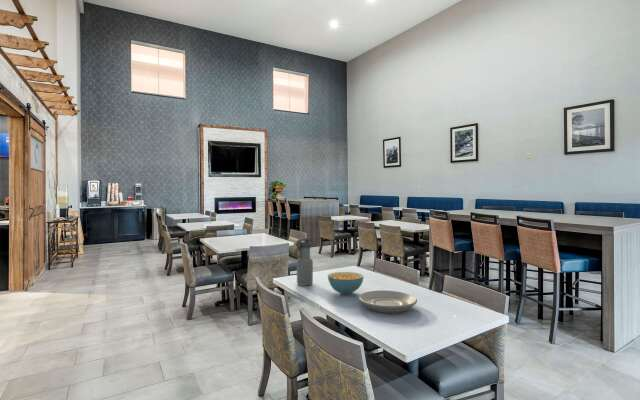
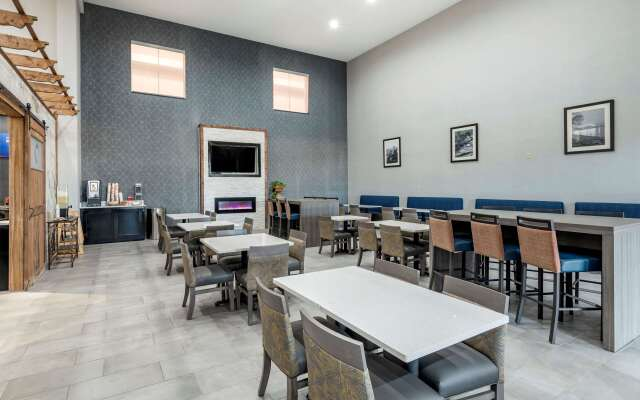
- cereal bowl (345, 284)
- plate (387, 302)
- water bottle (304, 261)
